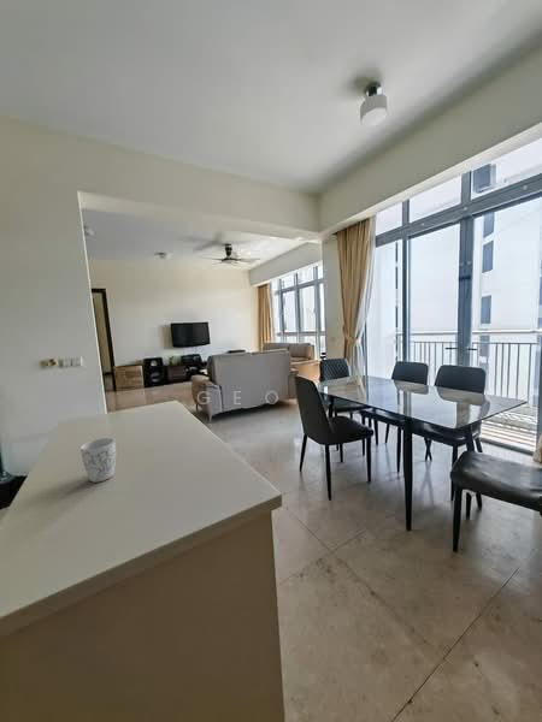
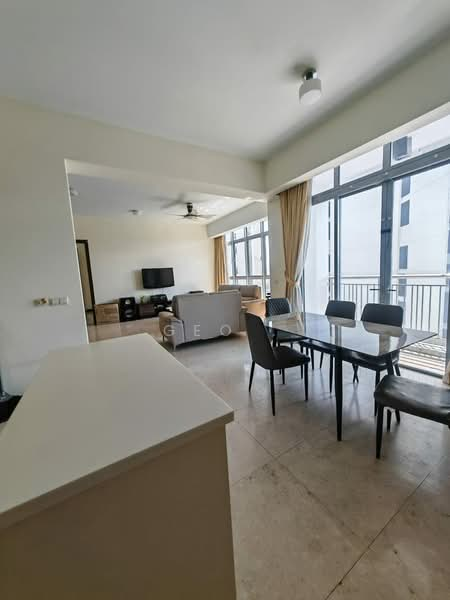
- mug (102, 457)
